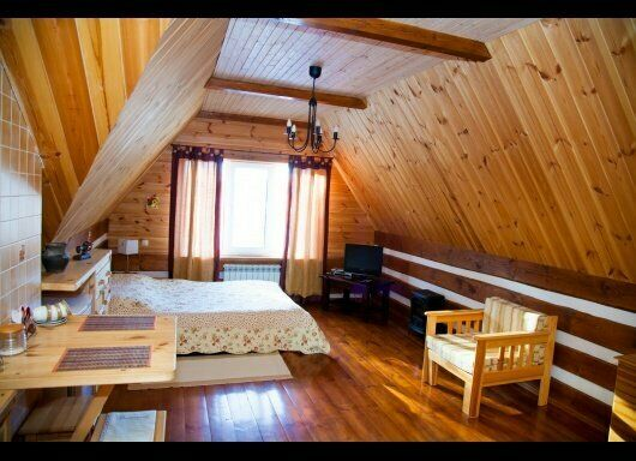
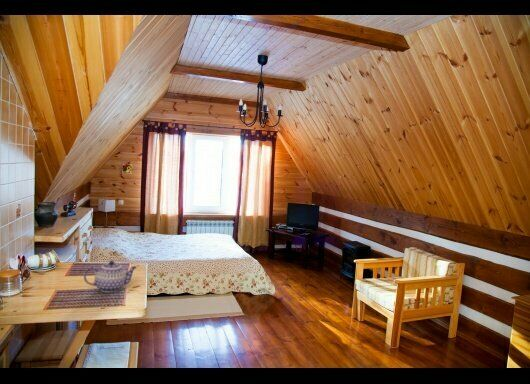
+ teapot (111, 274)
